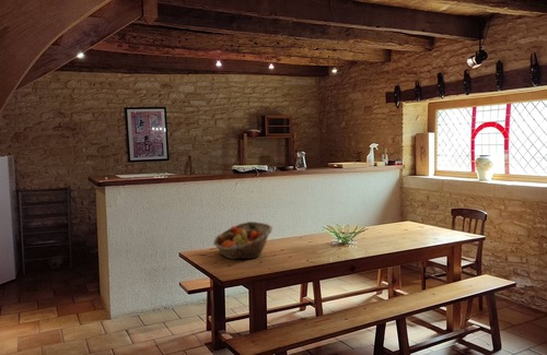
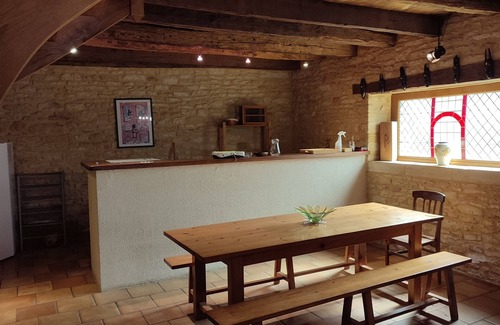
- fruit basket (243, 239)
